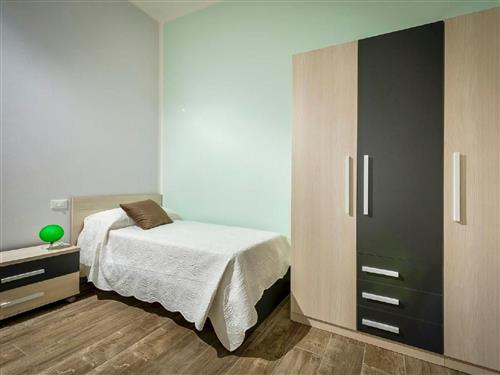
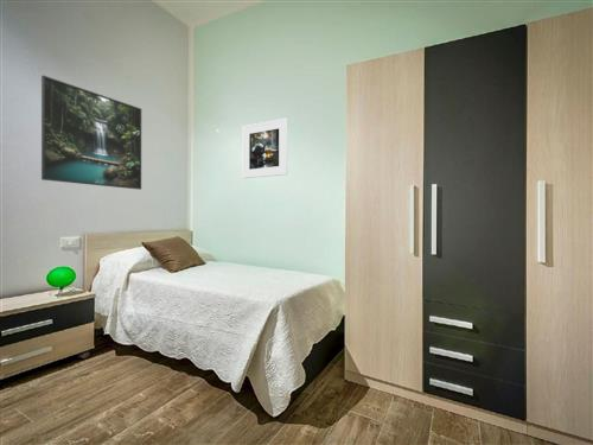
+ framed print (97, 139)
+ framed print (263, 150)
